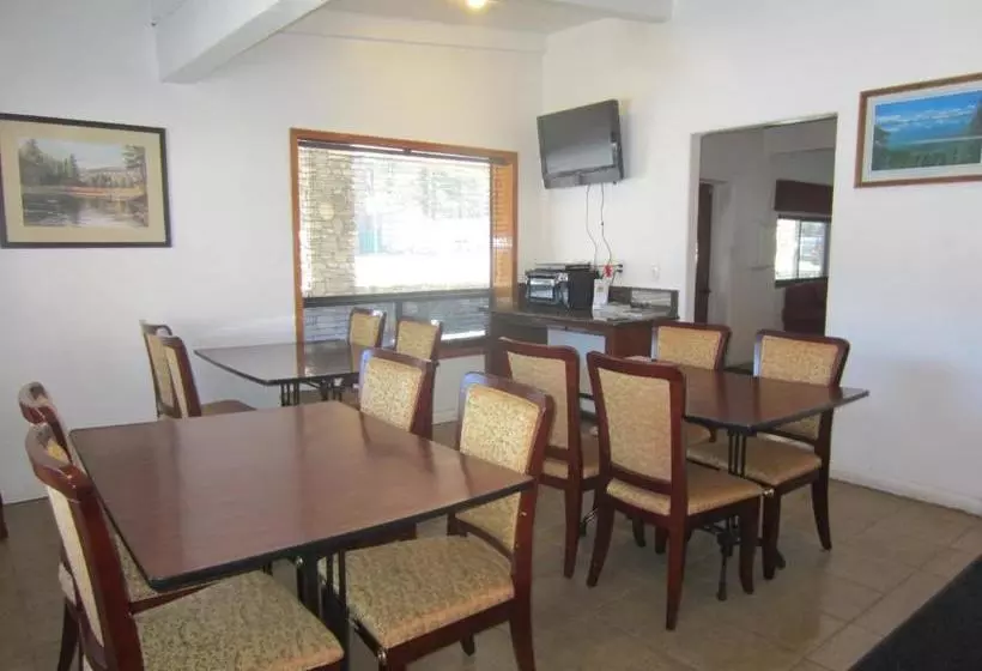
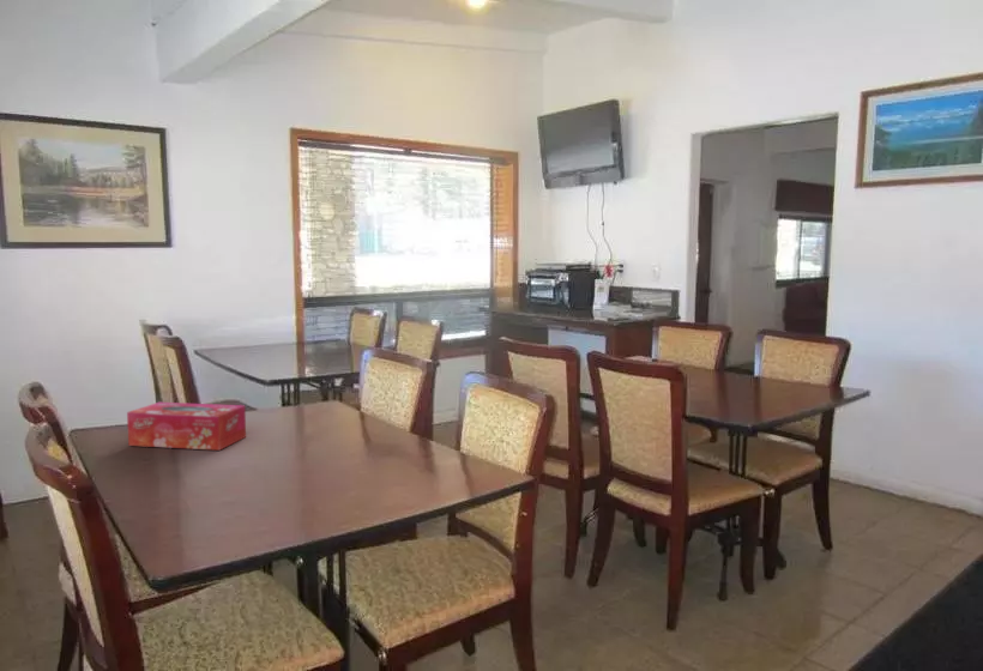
+ tissue box (187, 424)
